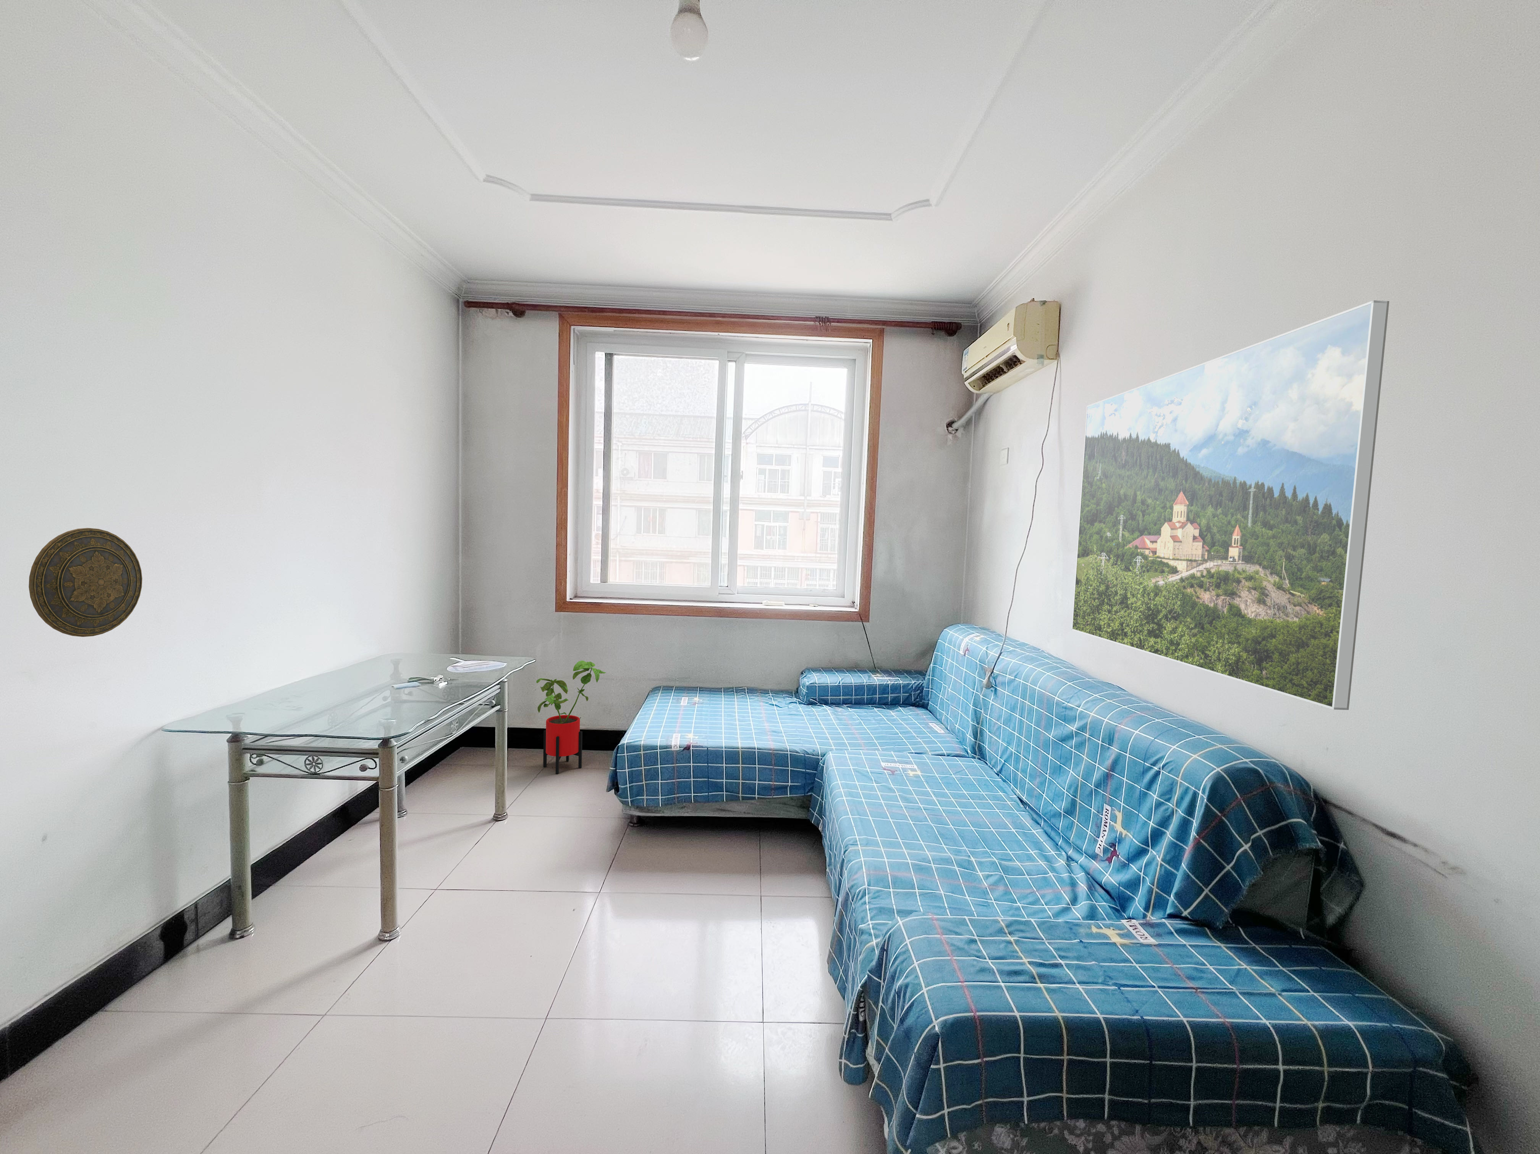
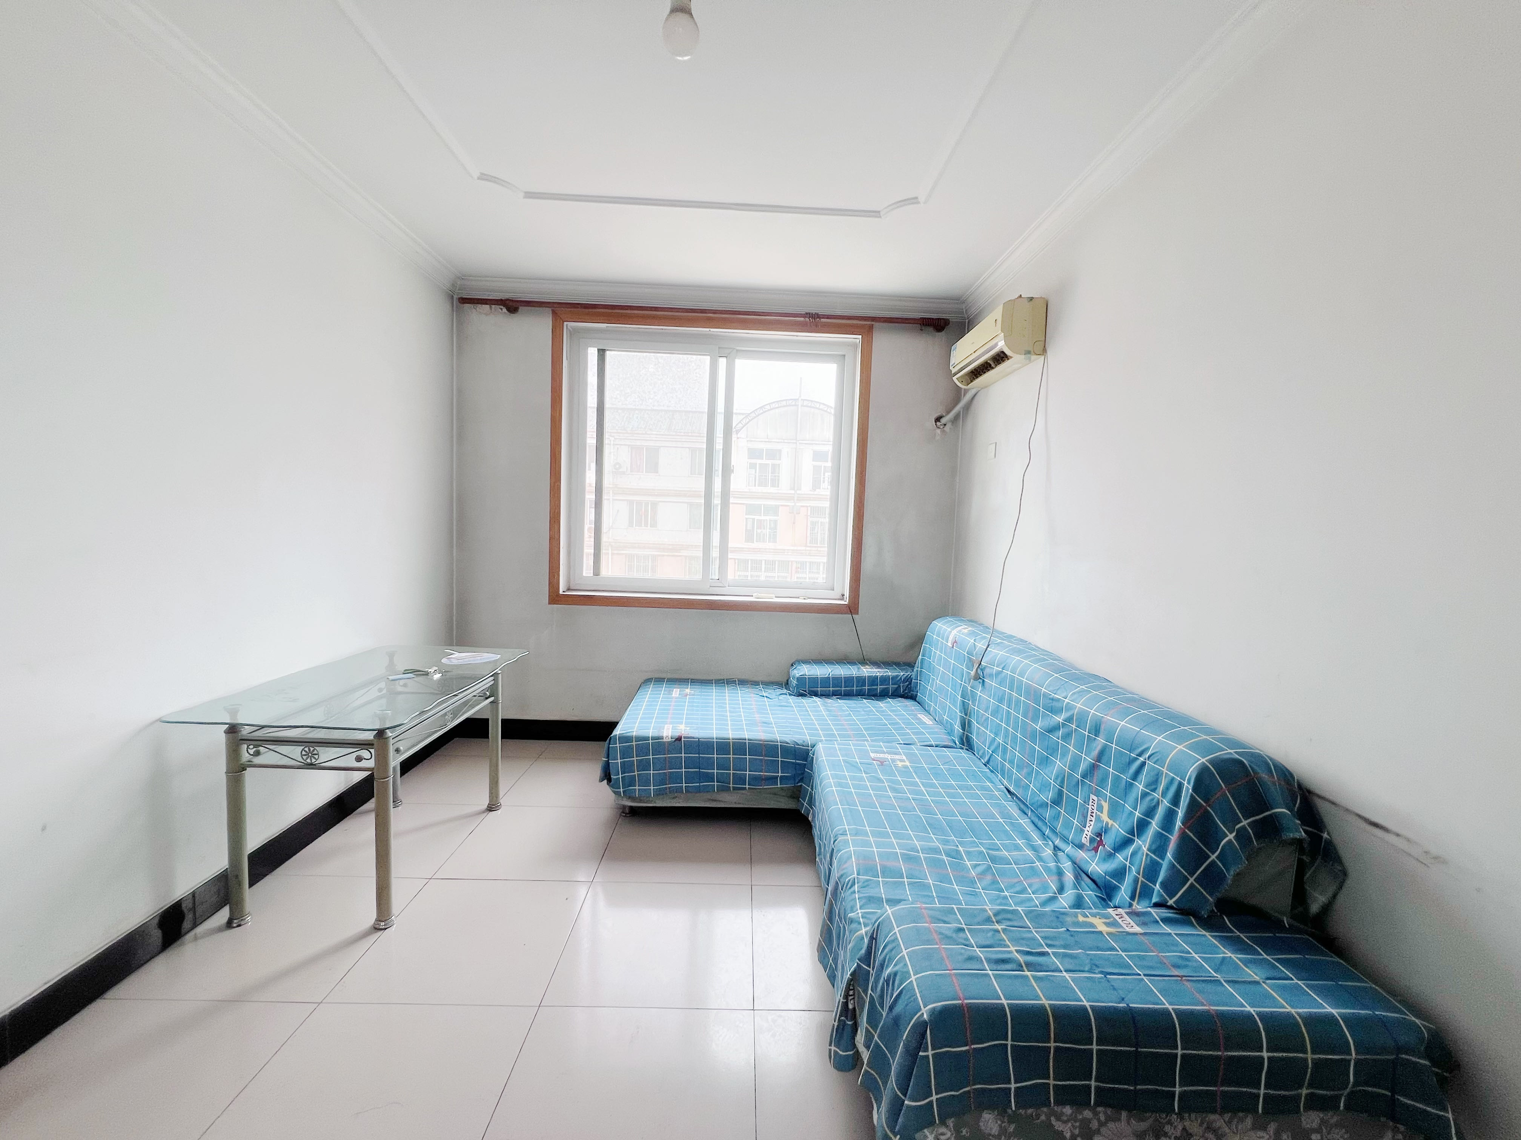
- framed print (1181, 516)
- decorative plate (95, 582)
- house plant (566, 714)
